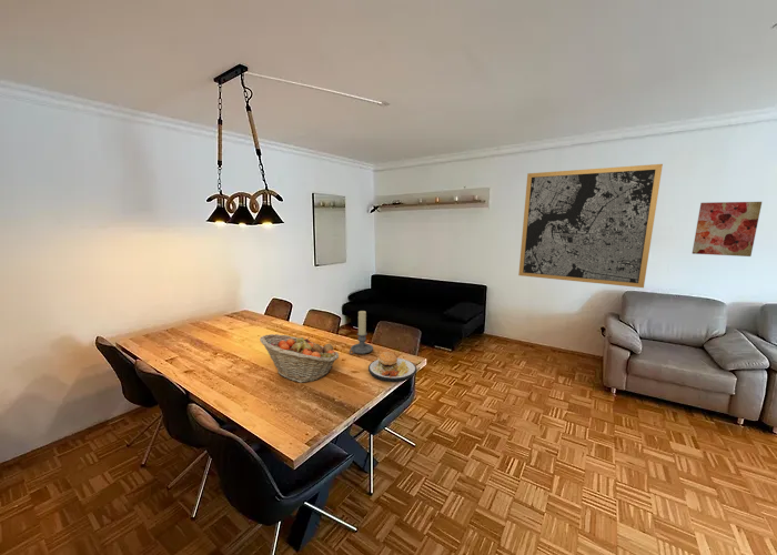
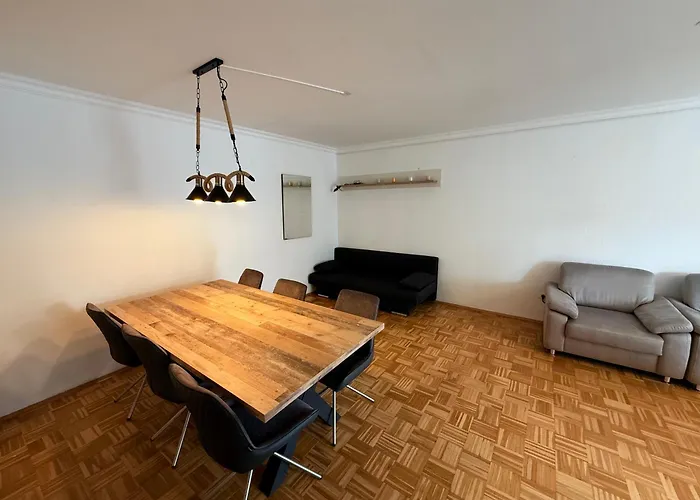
- plate (392, 359)
- wall art (582, 226)
- candle holder (360, 331)
- fruit basket (300, 353)
- wall art (725, 229)
